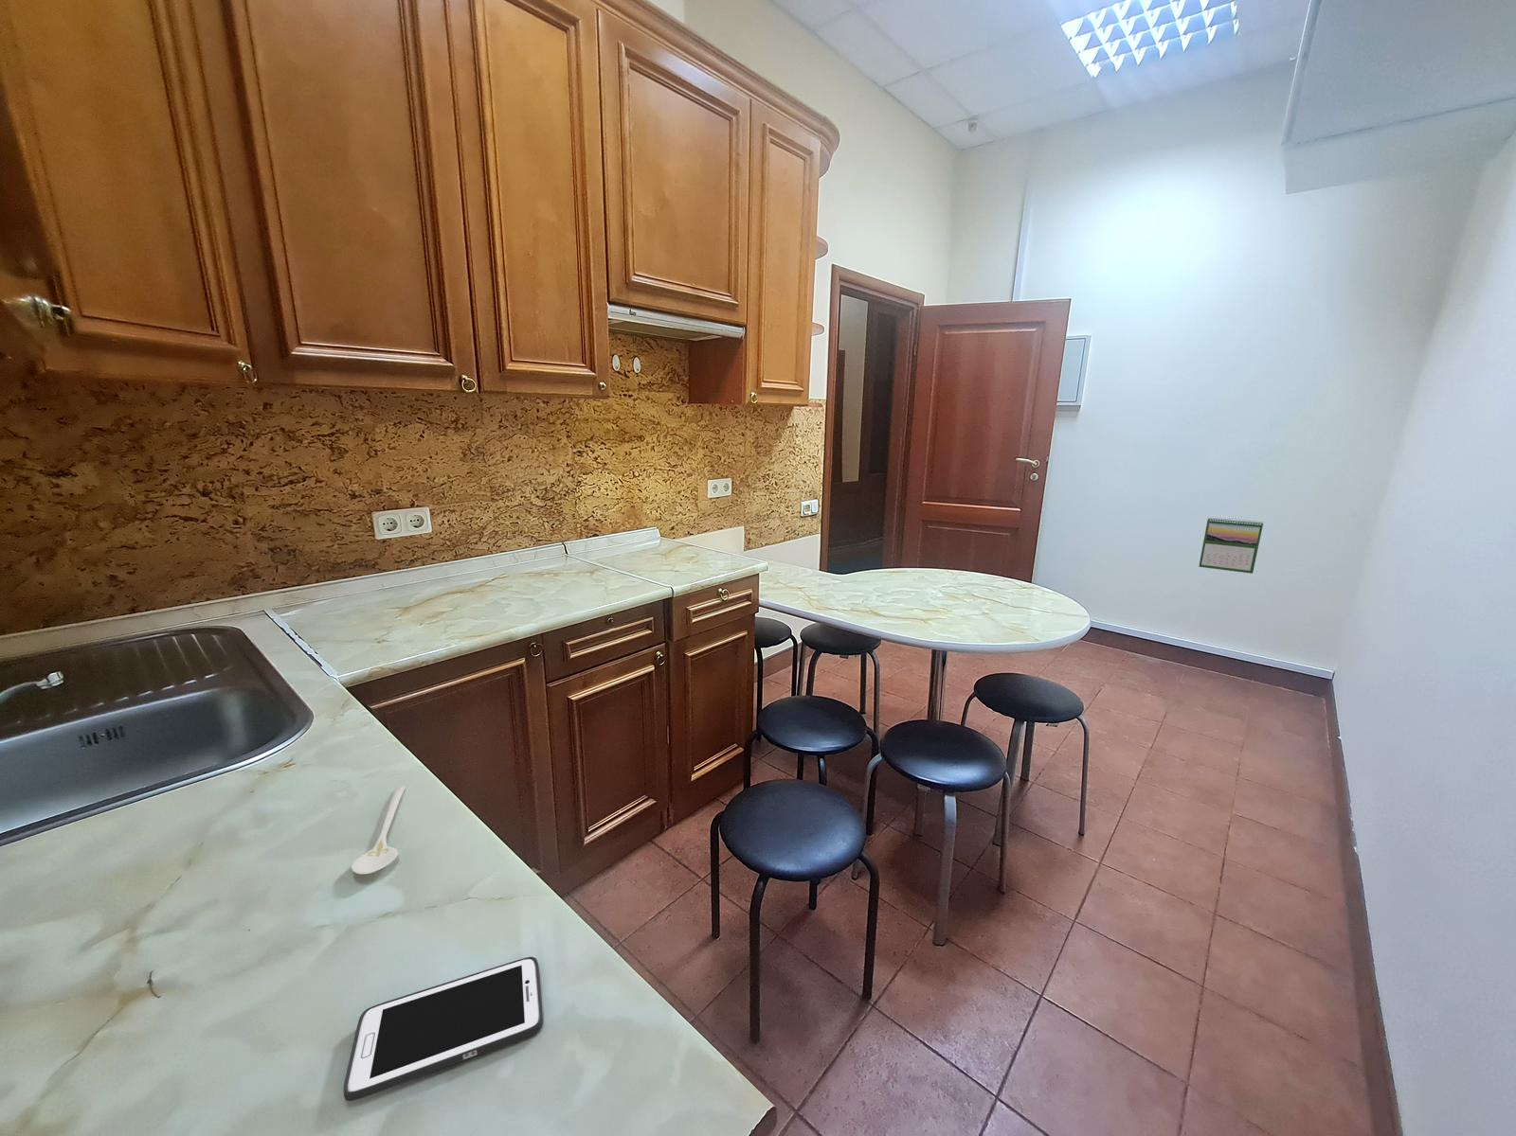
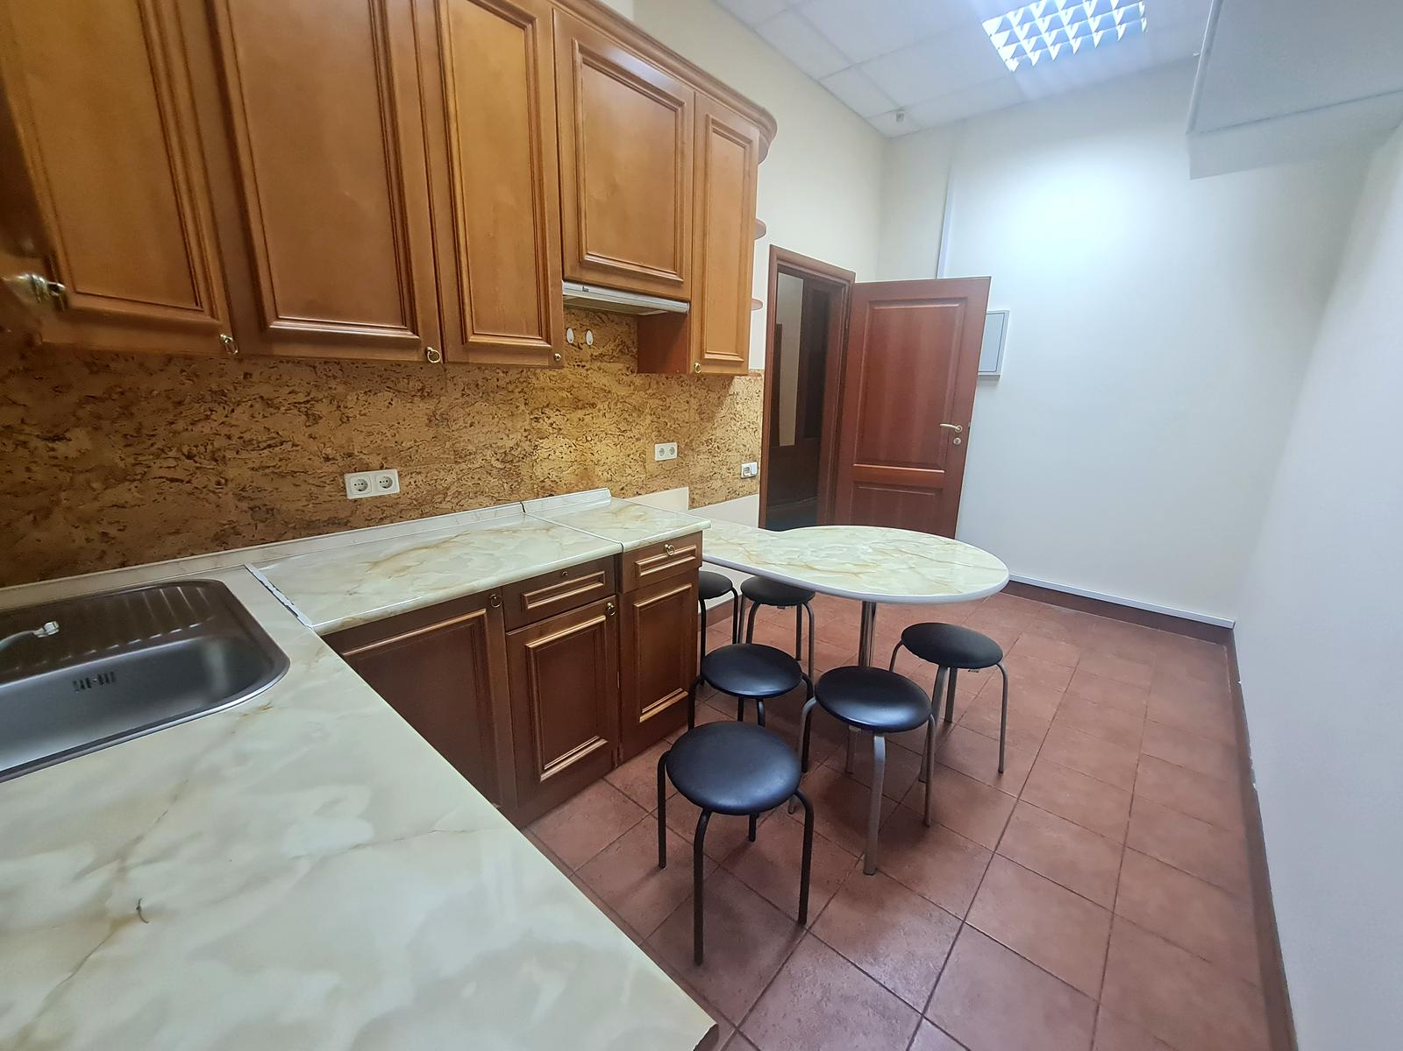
- stirrer (387, 825)
- calendar (1230, 544)
- cell phone (451, 1020)
